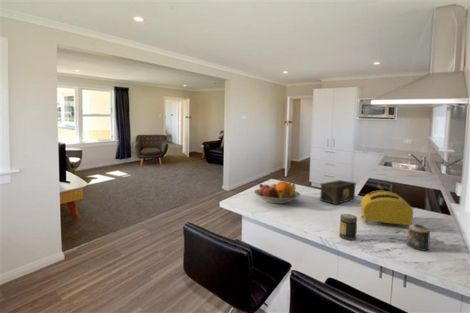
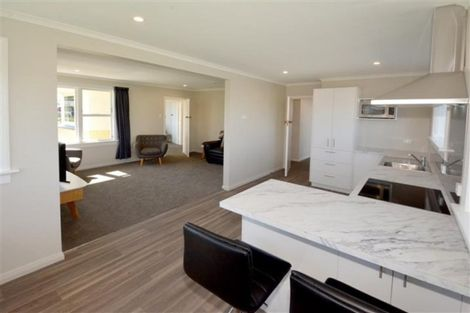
- candle (416, 235)
- fruit bowl (276, 190)
- ammunition box (338, 190)
- jar (348, 226)
- toaster (385, 208)
